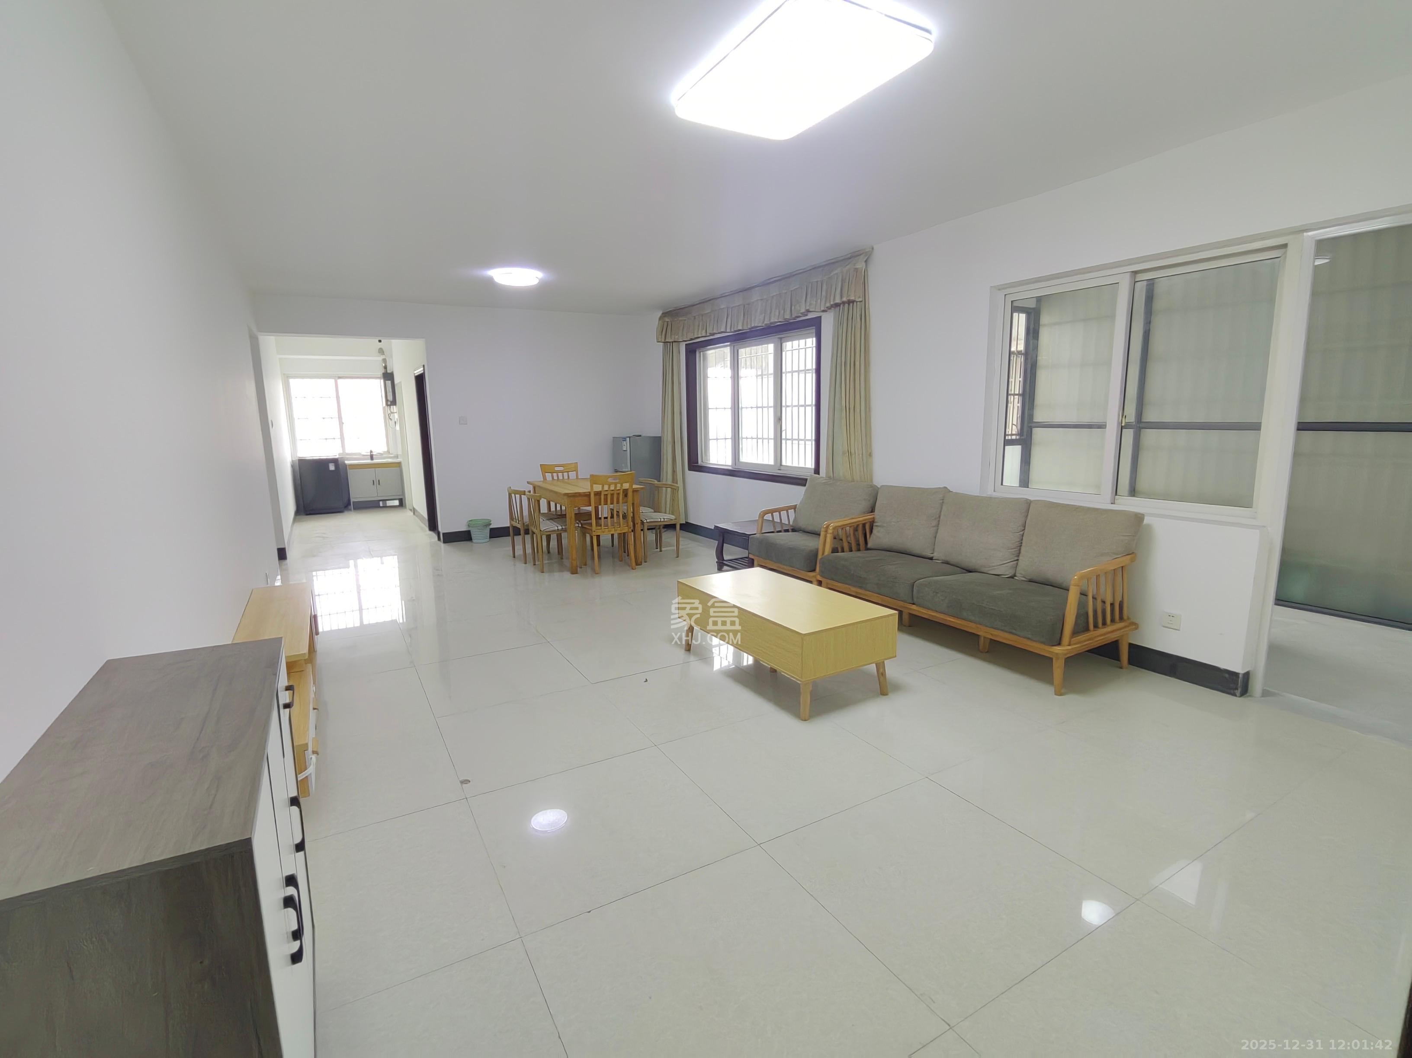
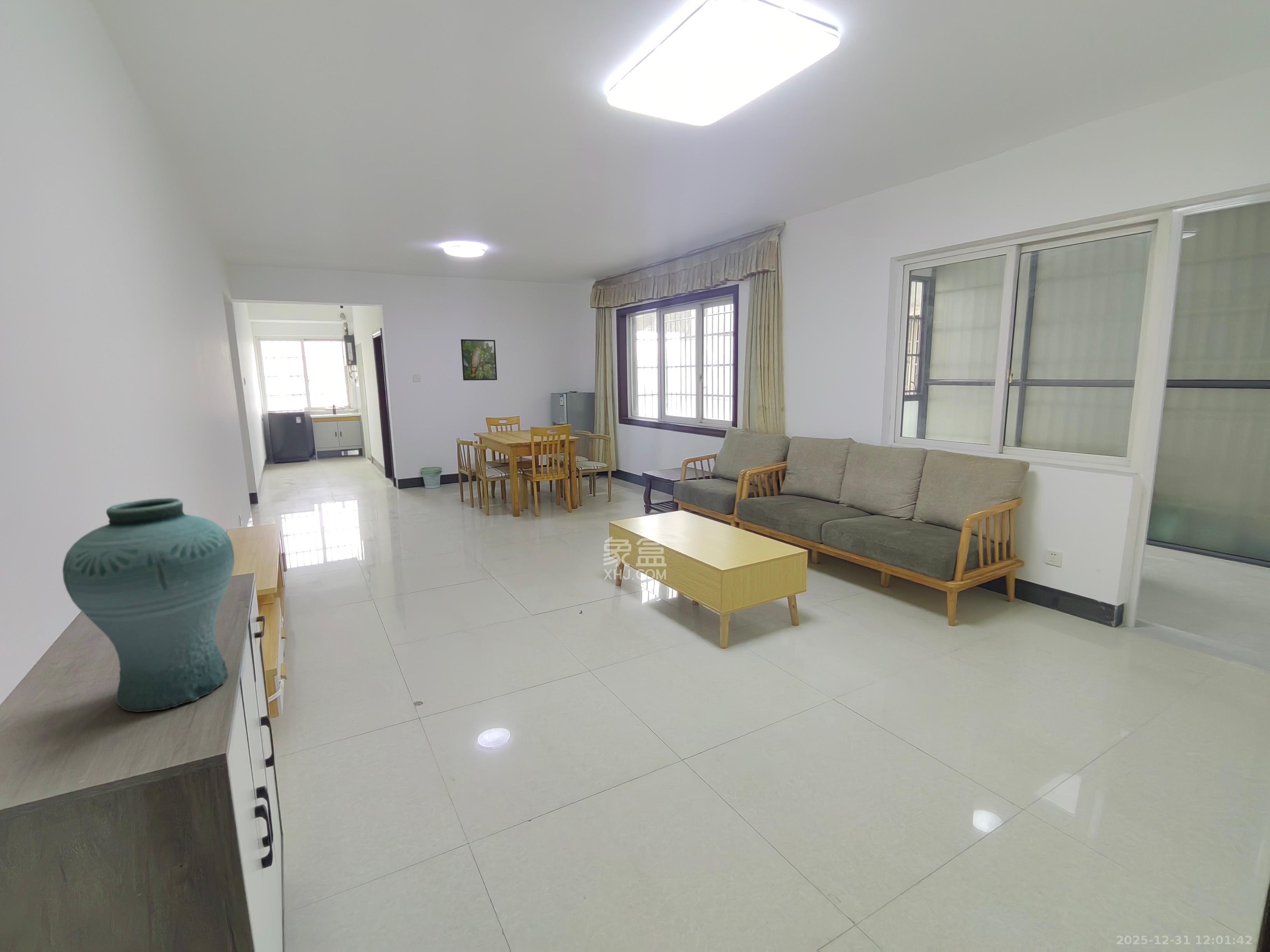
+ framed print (479, 360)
+ vase (160, 598)
